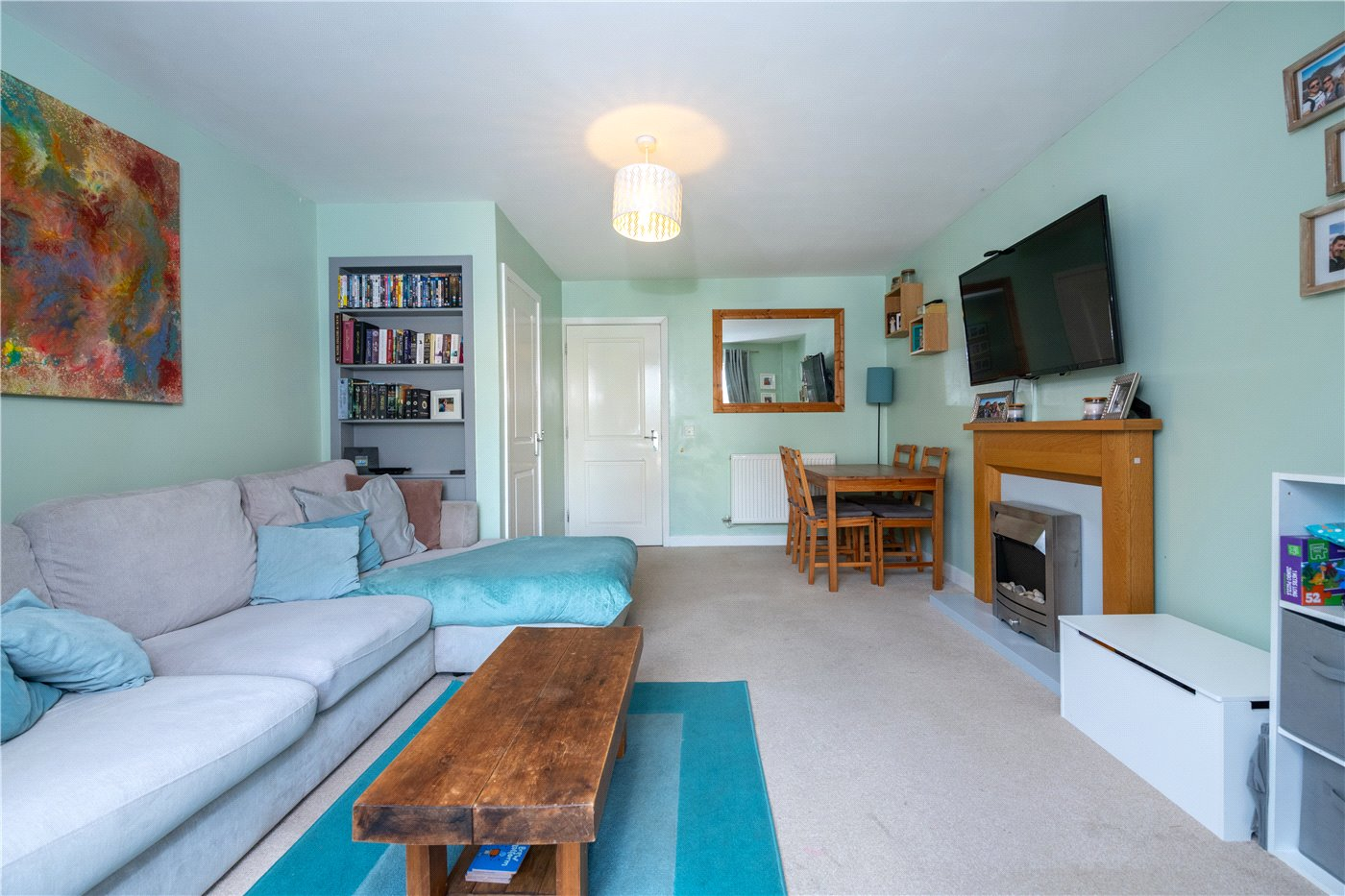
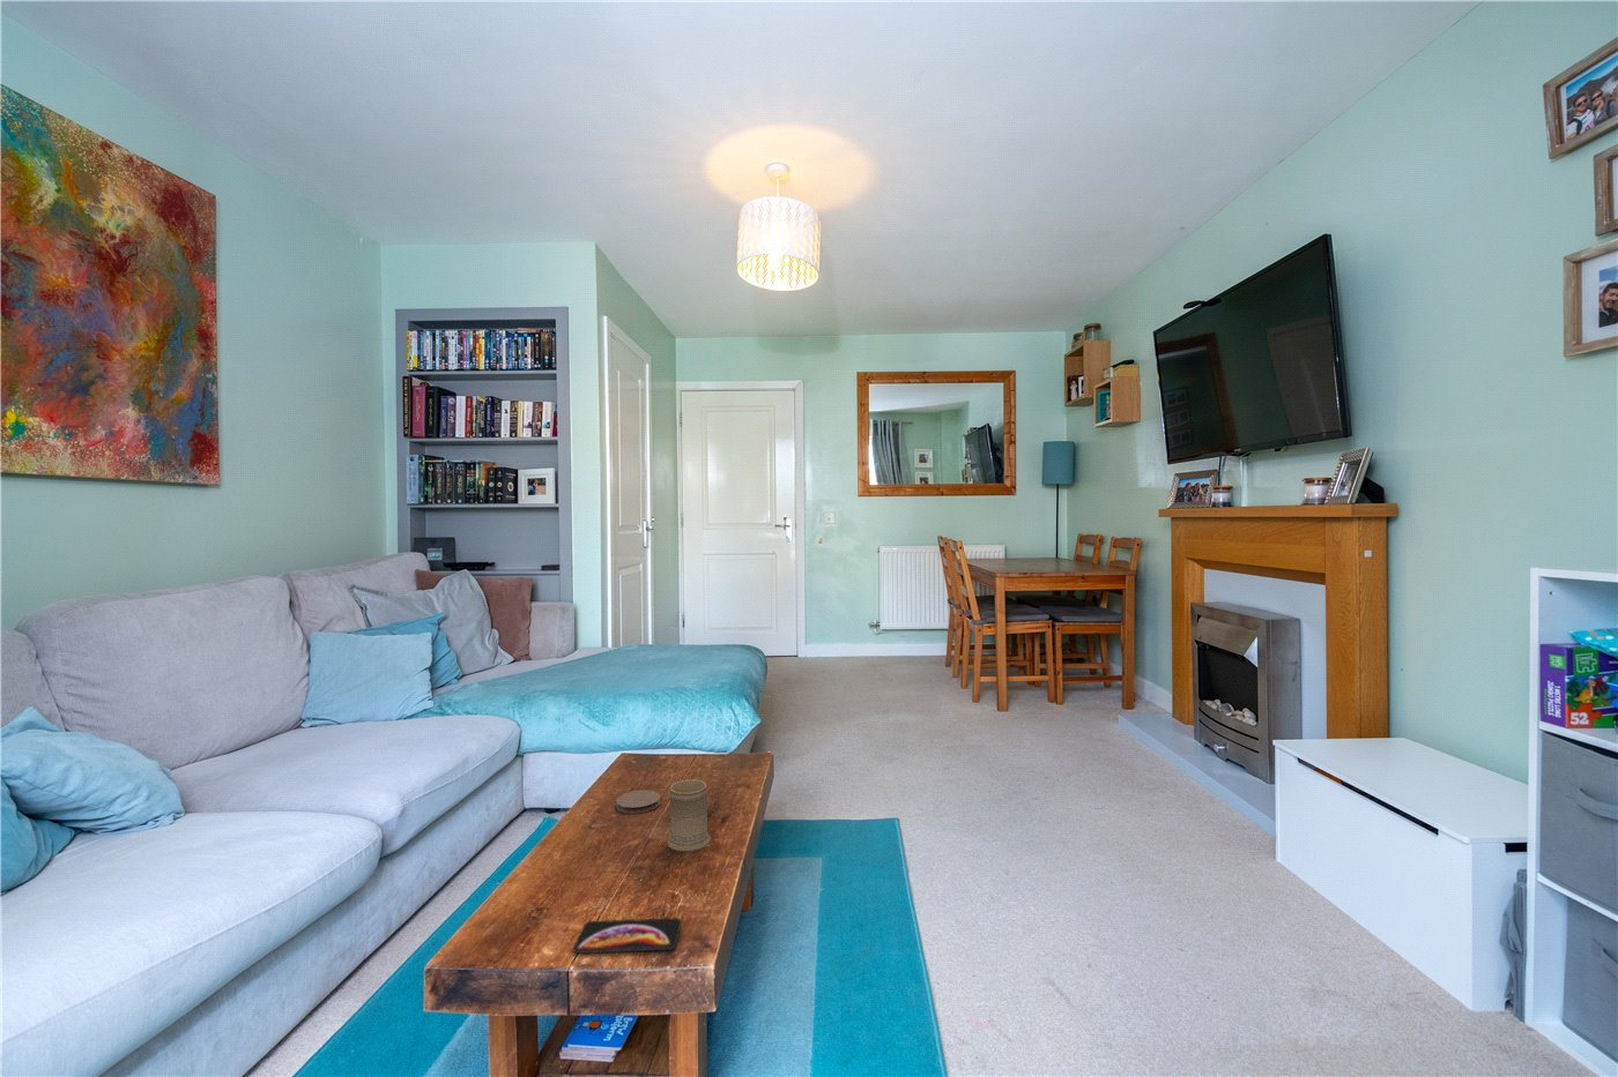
+ smartphone (629, 935)
+ coaster (638, 801)
+ mug (692, 810)
